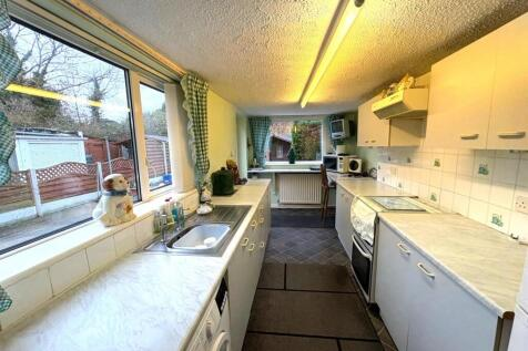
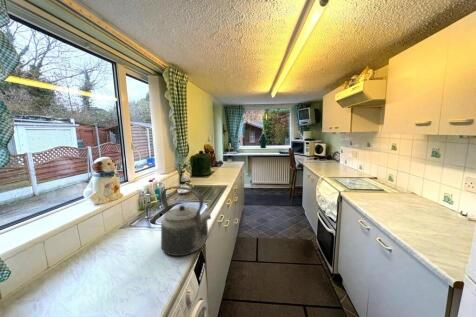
+ kettle (186, 216)
